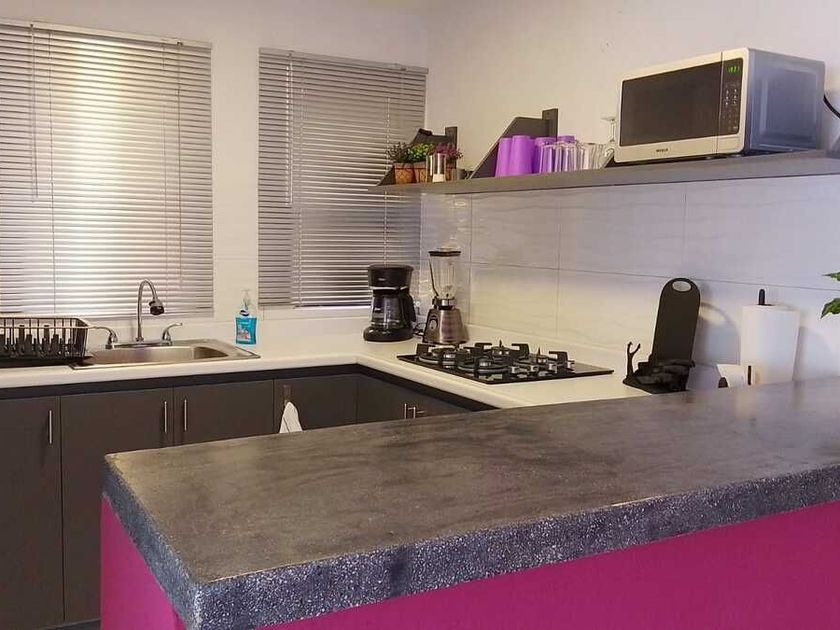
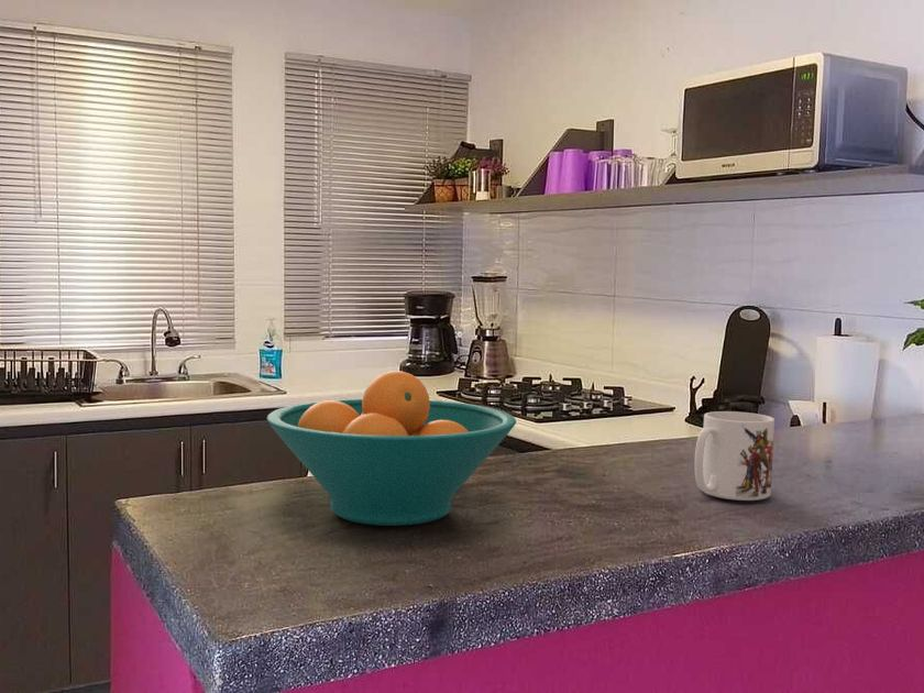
+ mug (728, 457)
+ fruit bowl (392, 441)
